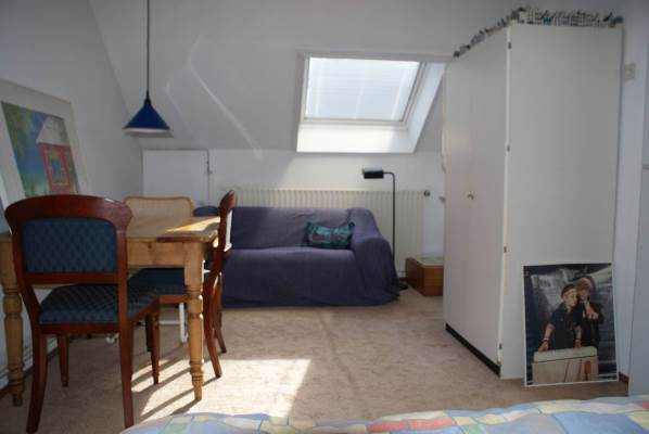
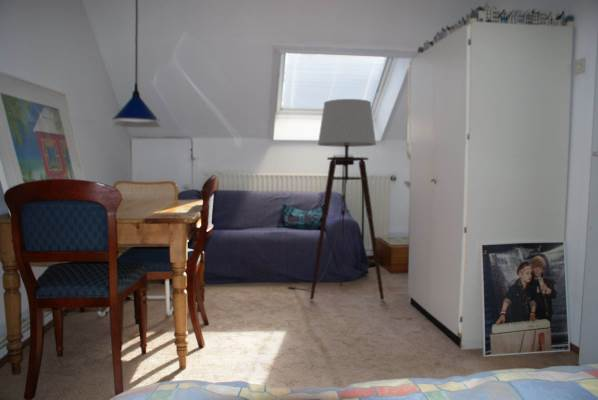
+ floor lamp (330, 198)
